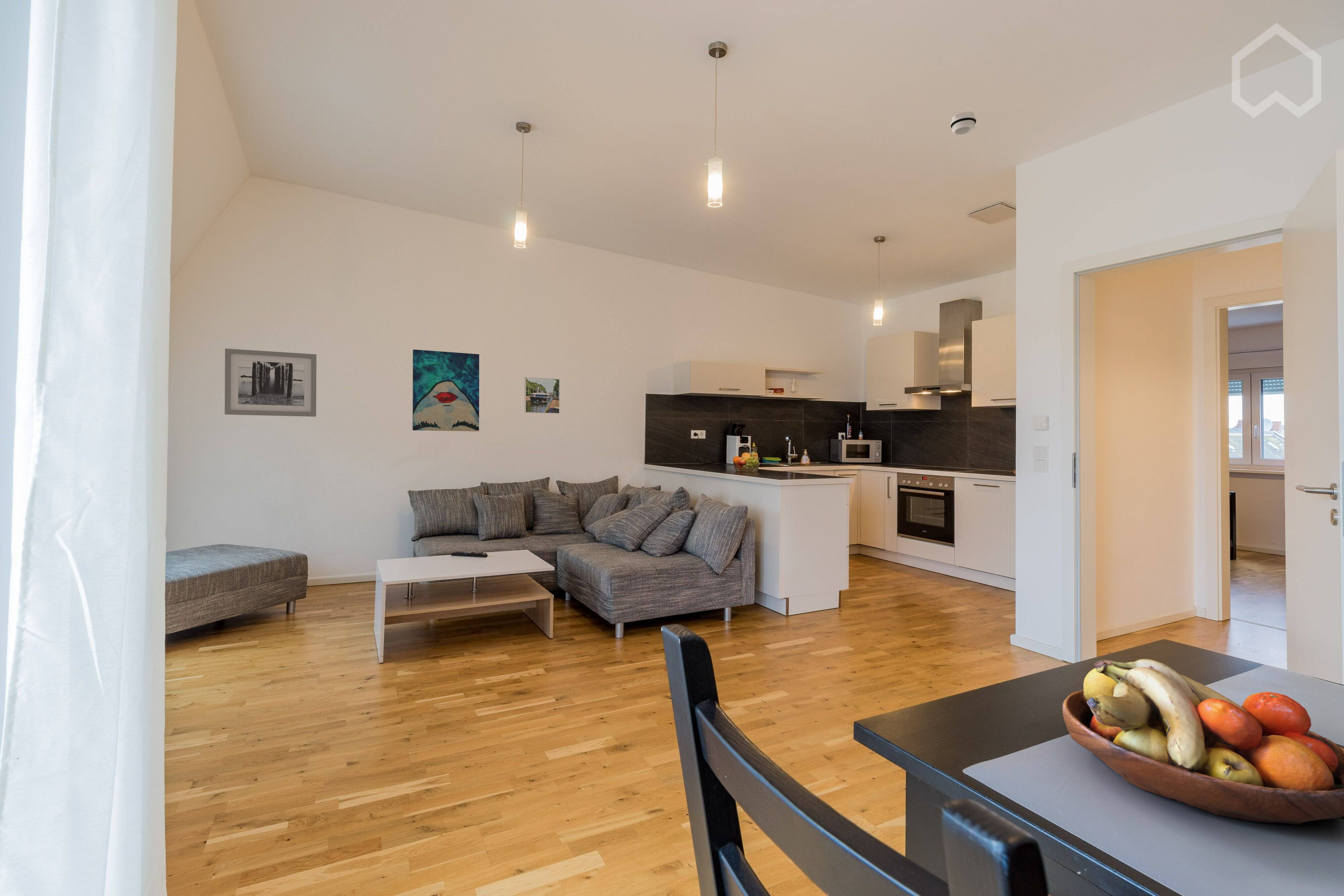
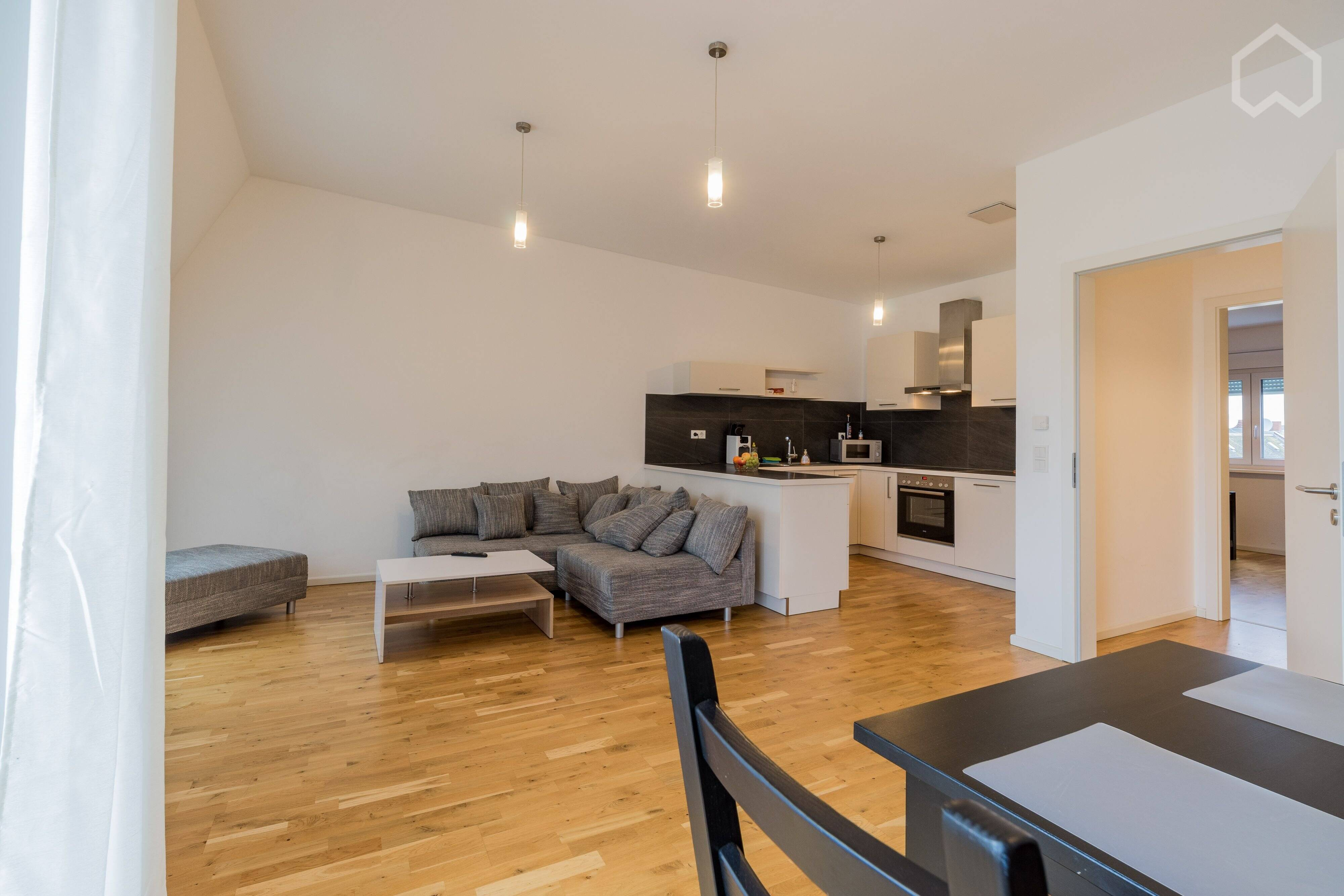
- wall art (272, 383)
- smoke detector (963, 124)
- fruit bowl (1198, 722)
- wall art (447, 391)
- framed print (542, 395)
